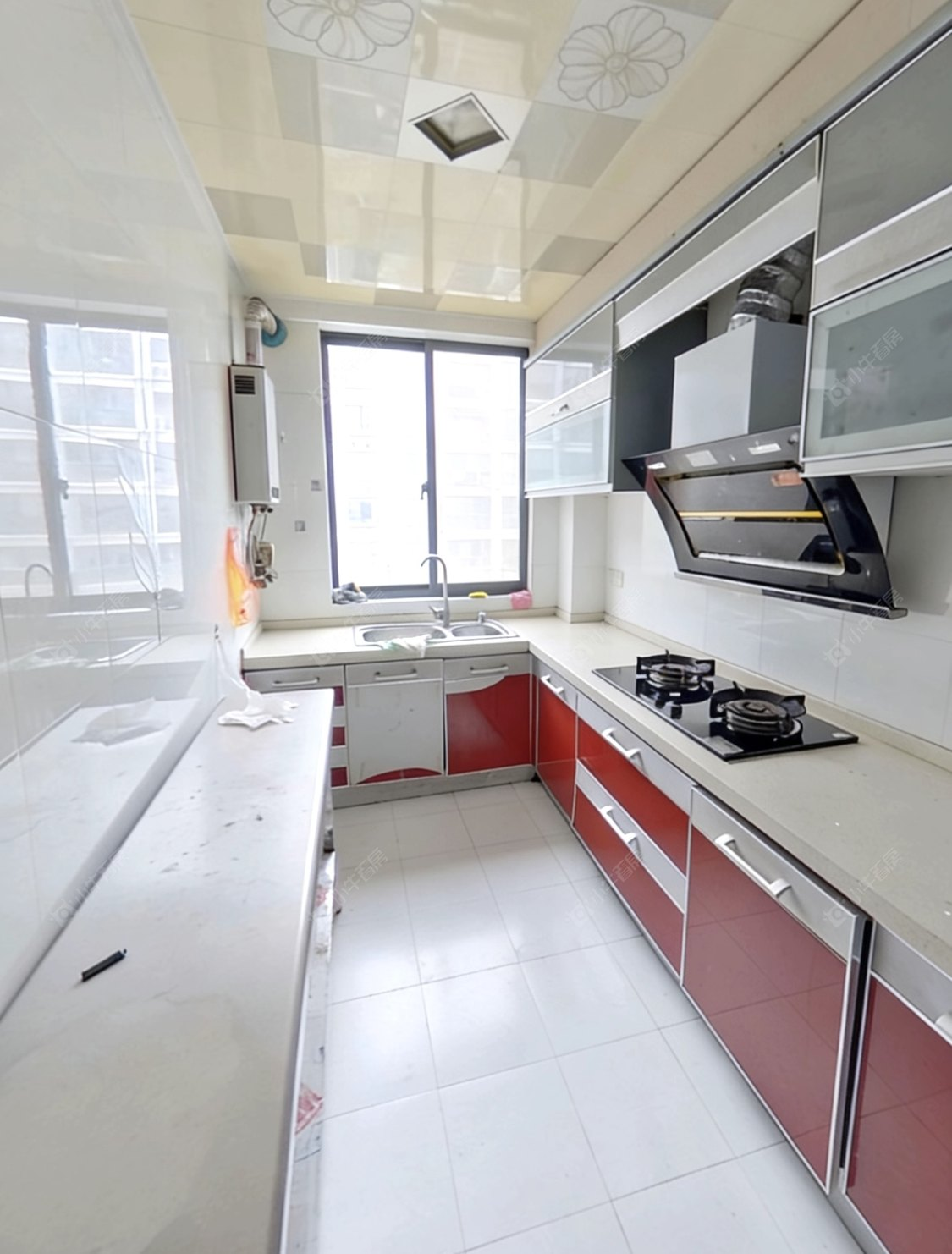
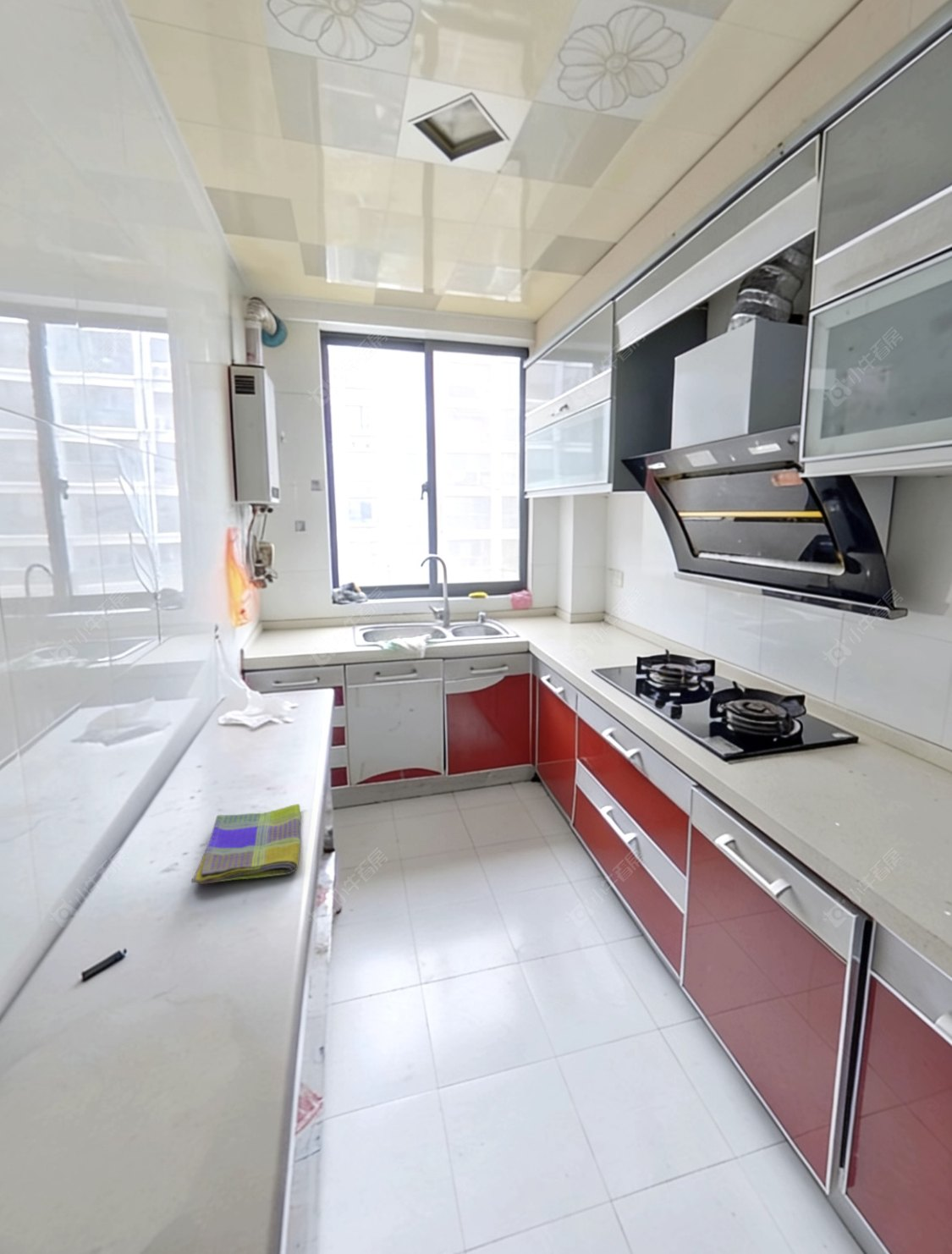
+ dish towel (253, 840)
